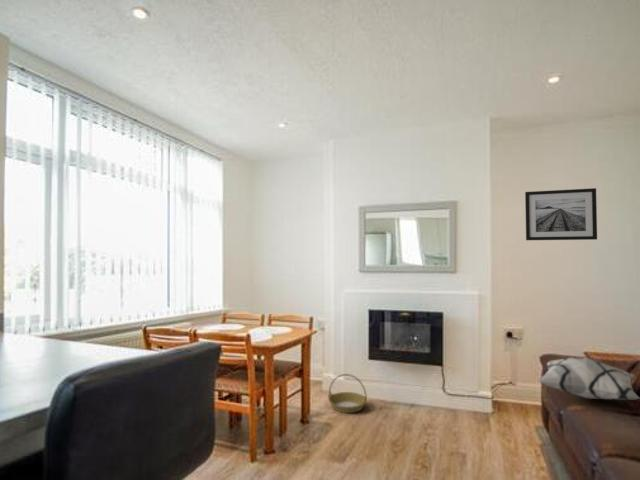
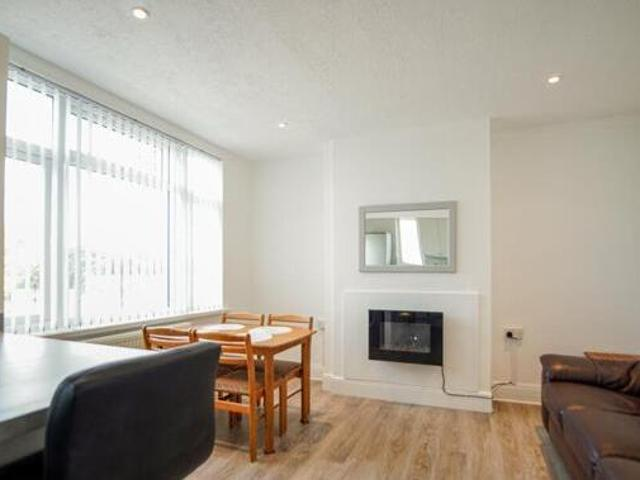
- basket (347, 392)
- decorative pillow (587, 378)
- wall art (560, 215)
